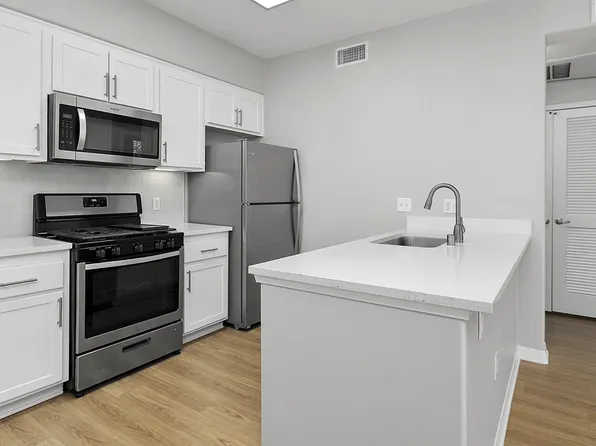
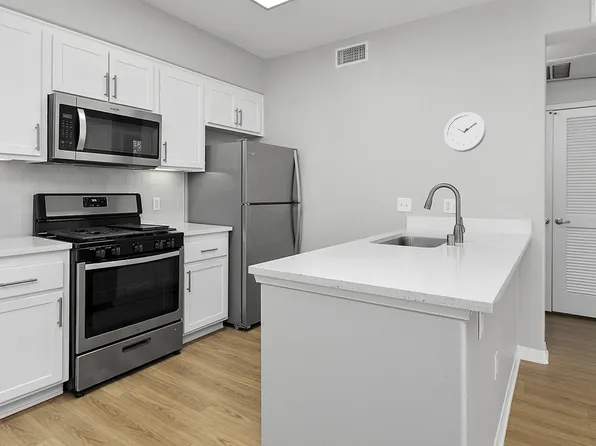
+ wall clock (464, 131)
